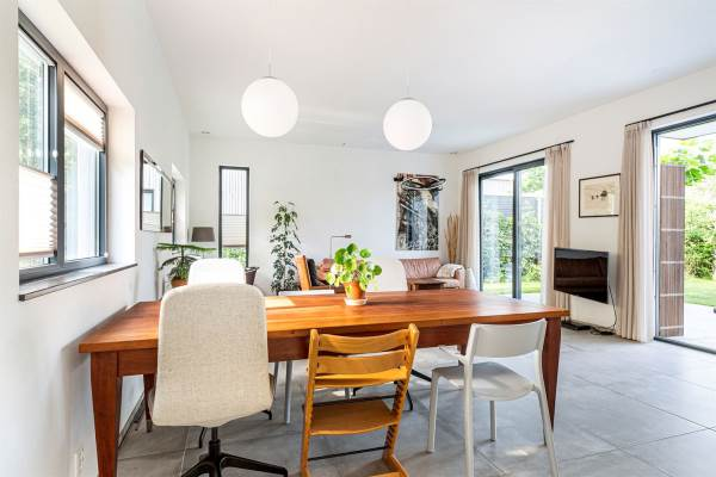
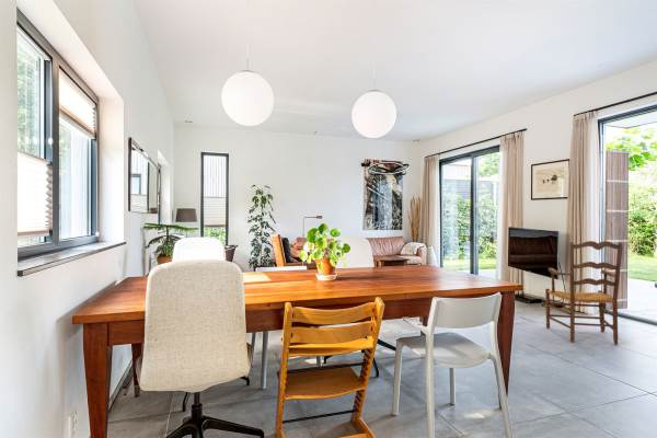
+ armchair (583, 284)
